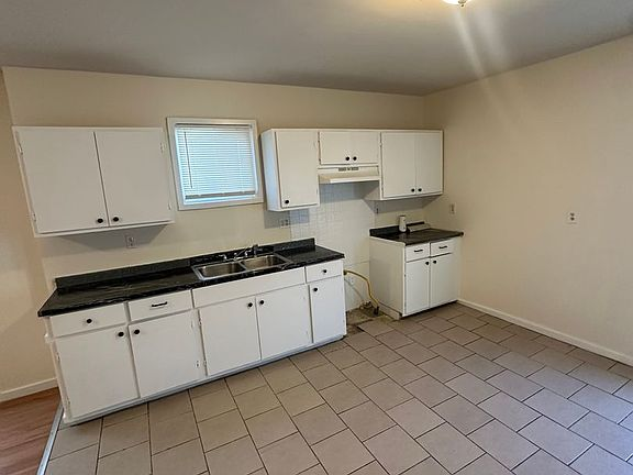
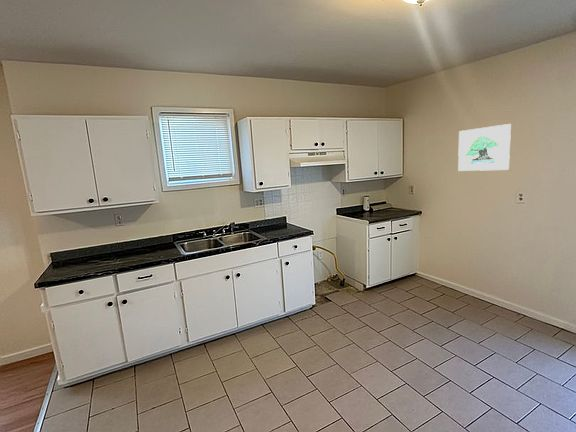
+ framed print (482, 149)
